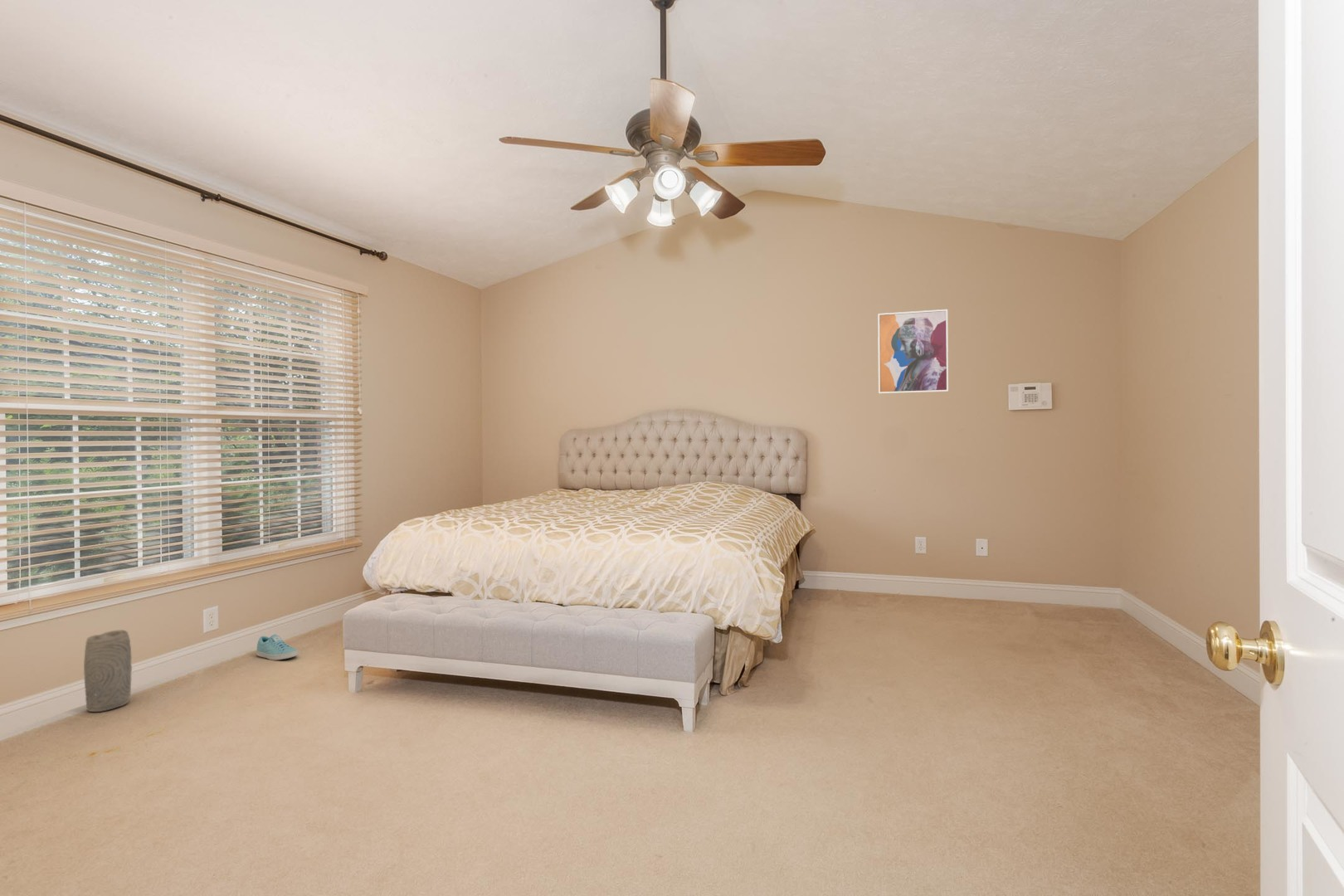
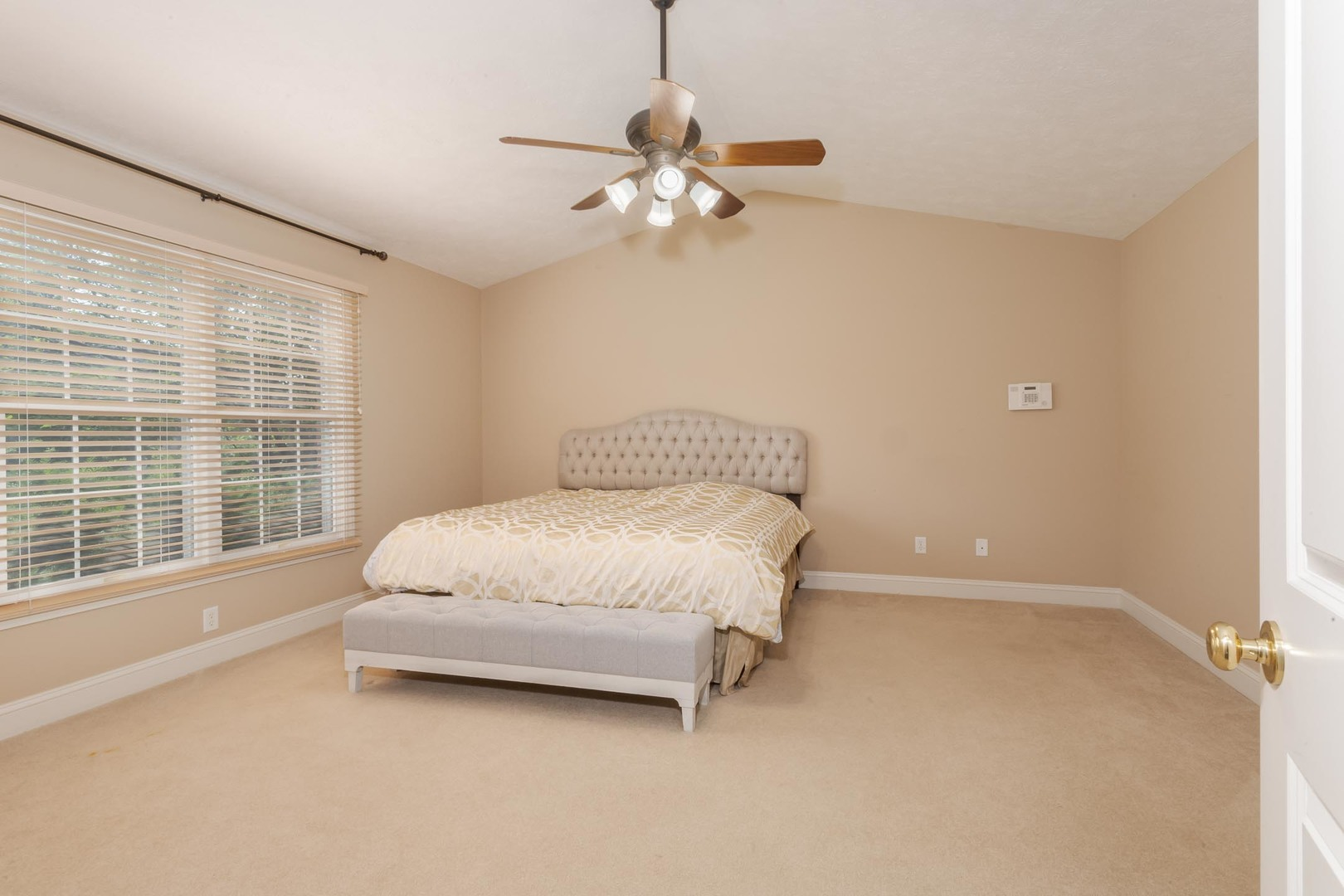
- sneaker (275, 646)
- wall art (912, 352)
- vase (108, 670)
